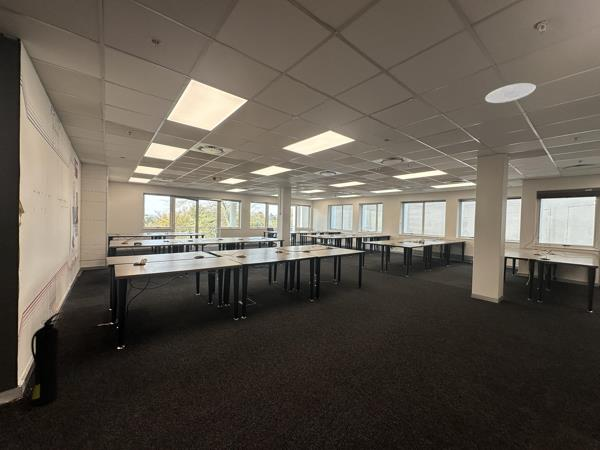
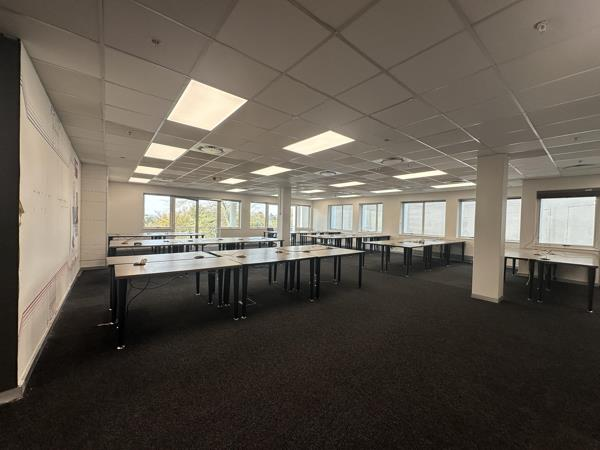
- recessed light (509, 91)
- fire extinguisher (45, 359)
